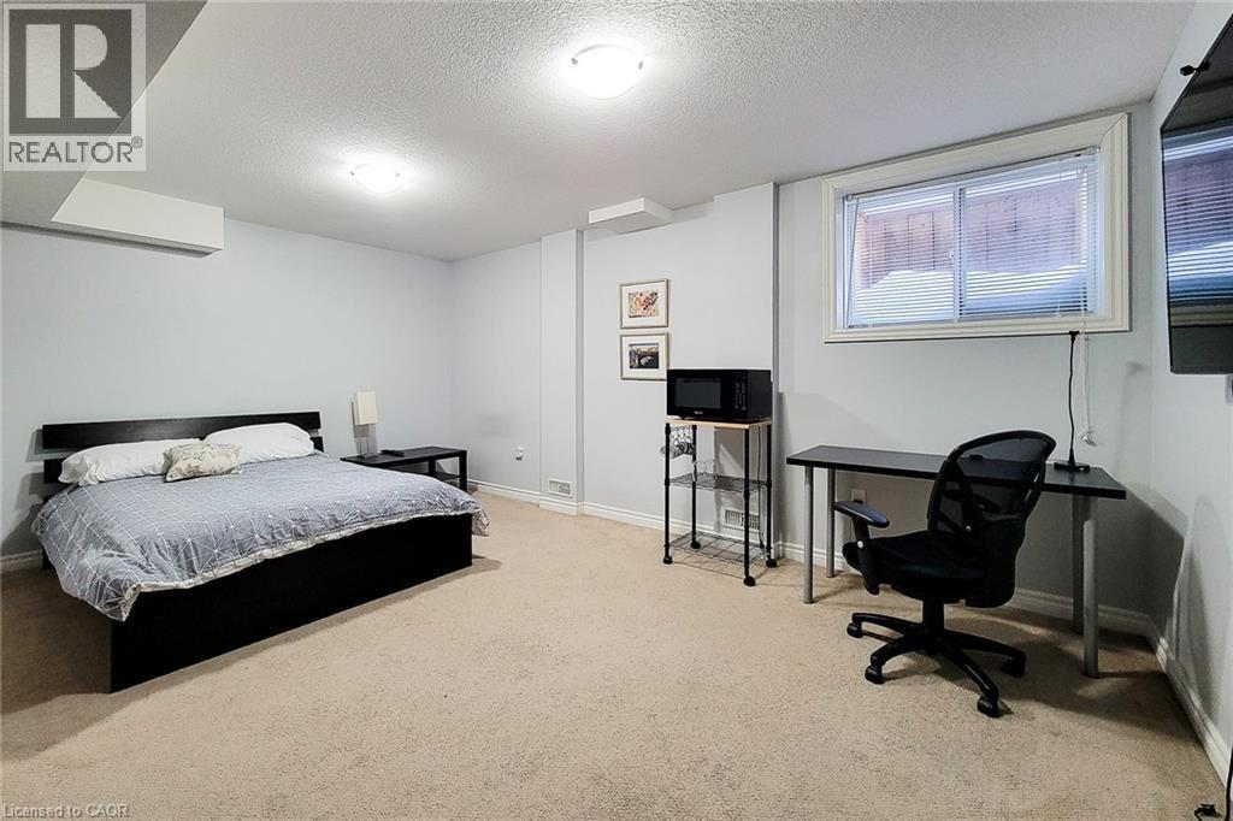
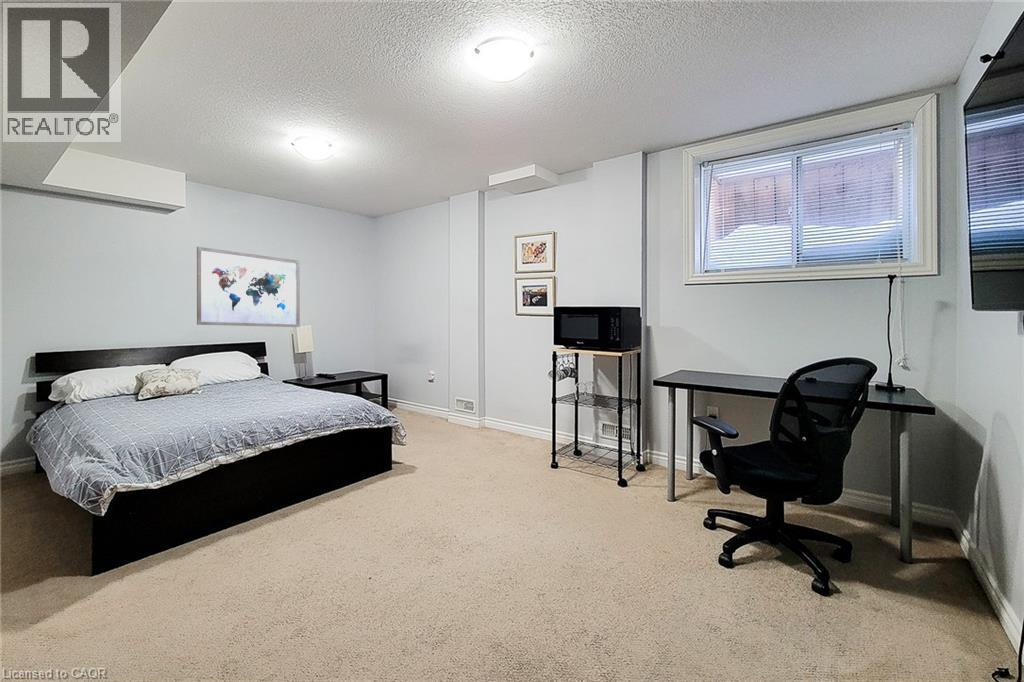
+ wall art (252, 290)
